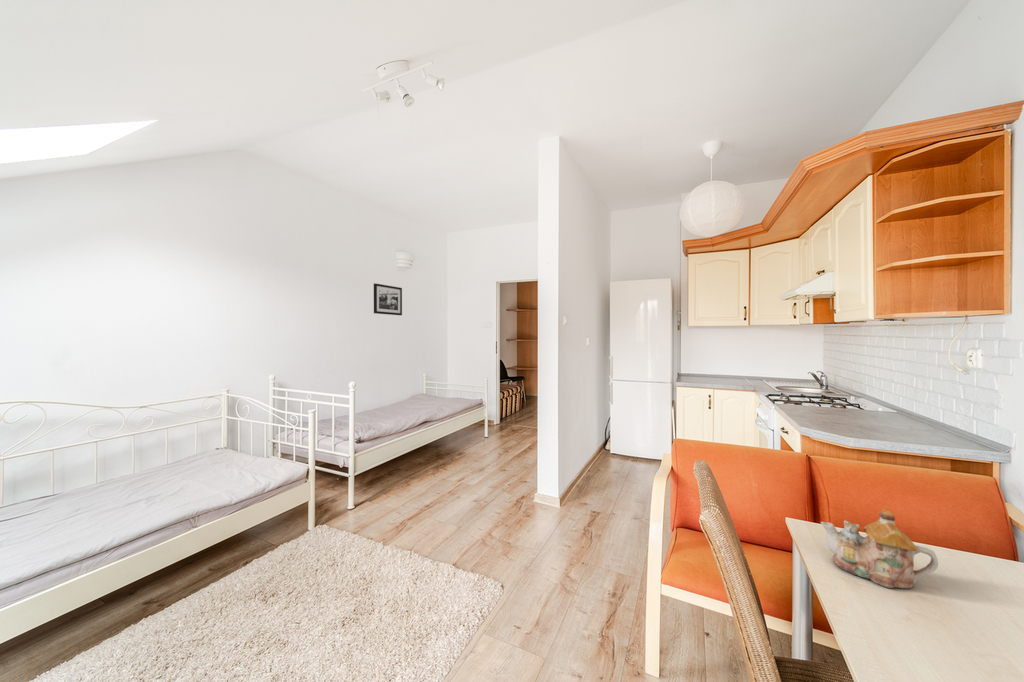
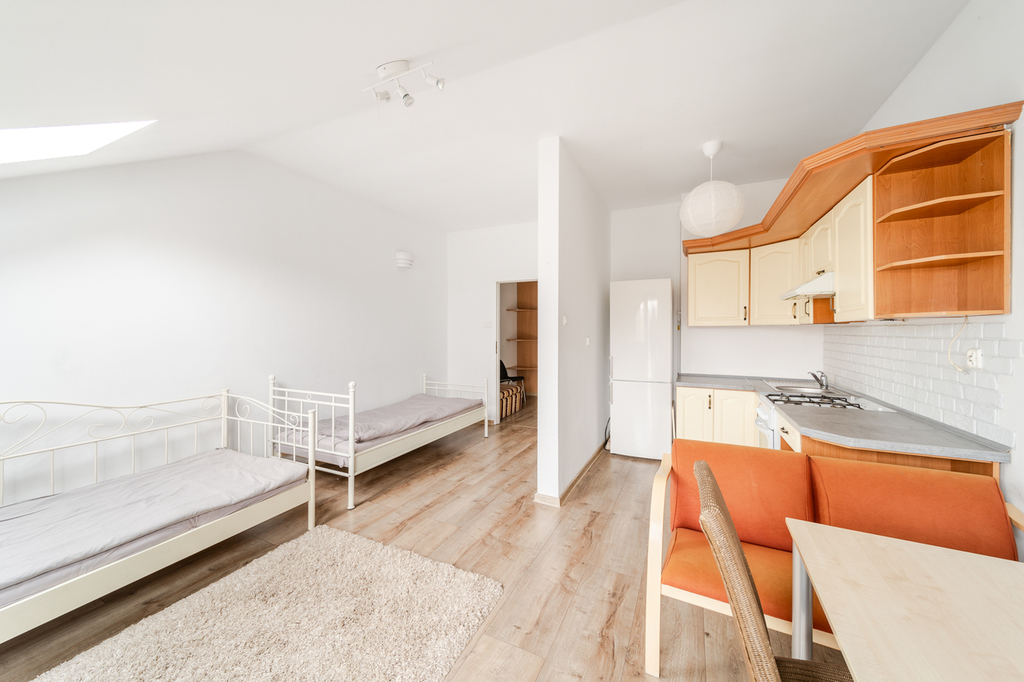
- picture frame (388, 300)
- teapot (874, 541)
